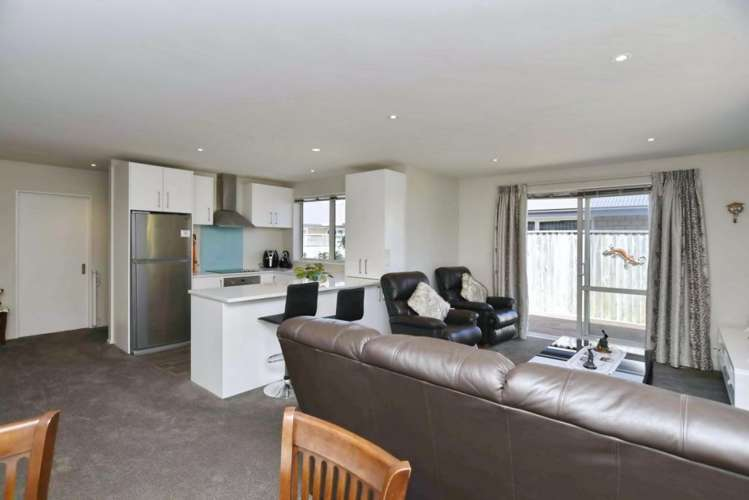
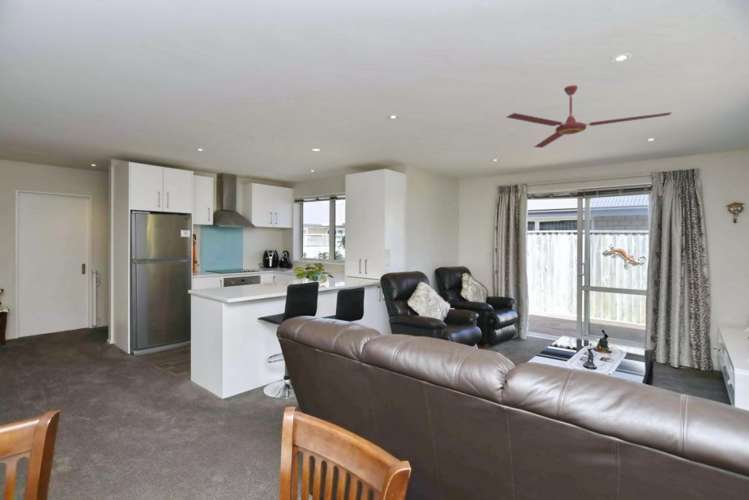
+ ceiling fan (591, 122)
